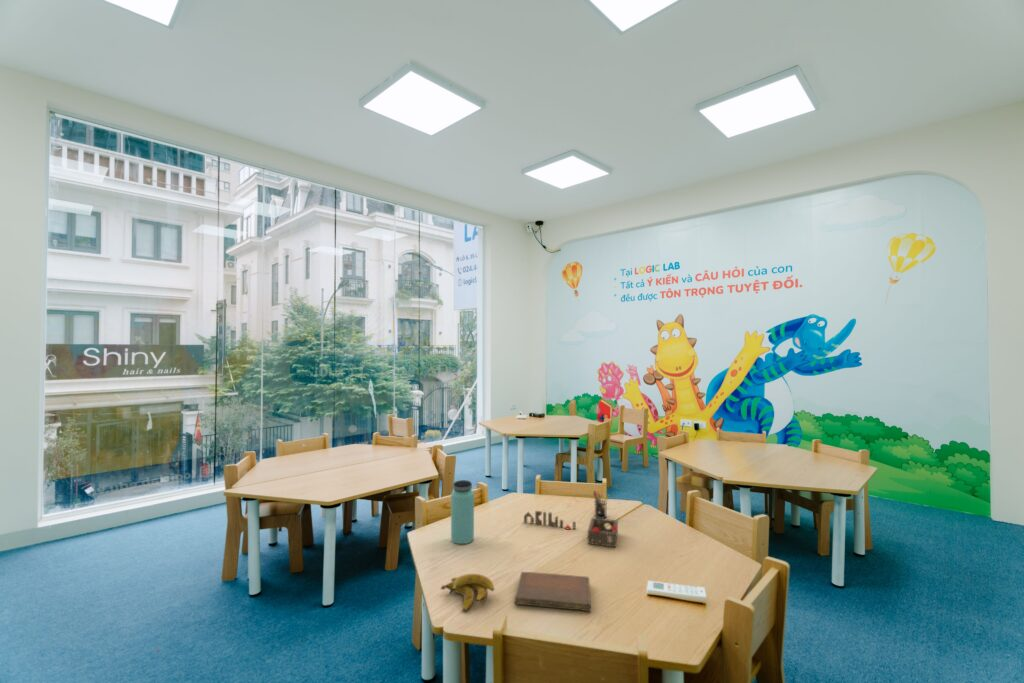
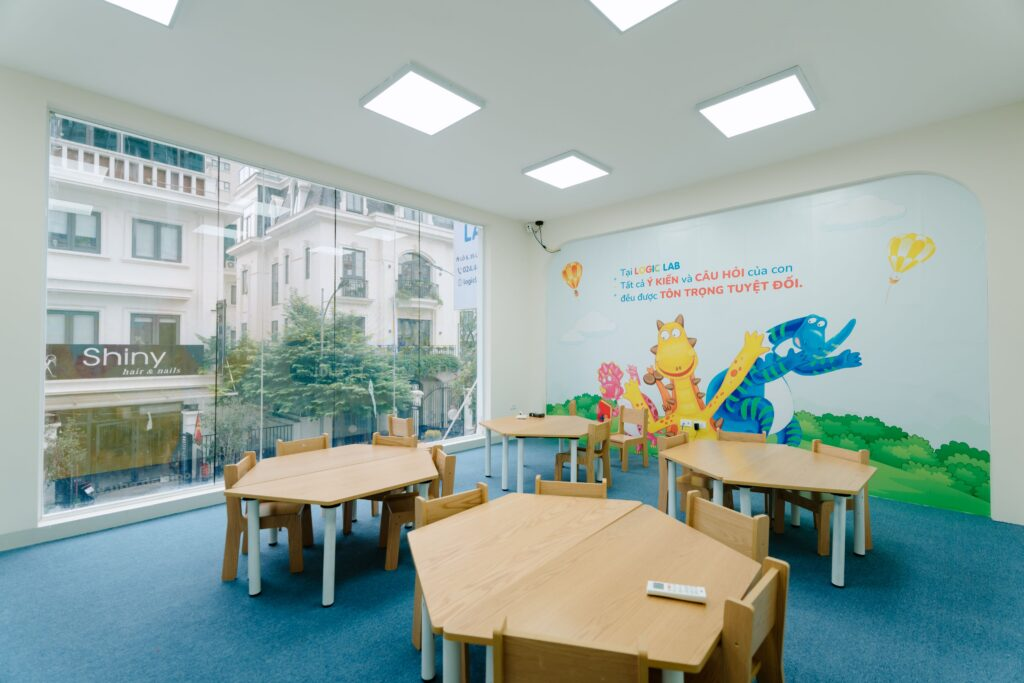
- pen holder (599, 504)
- board game (567, 525)
- bottle (462, 511)
- banana (466, 589)
- notebook (553, 590)
